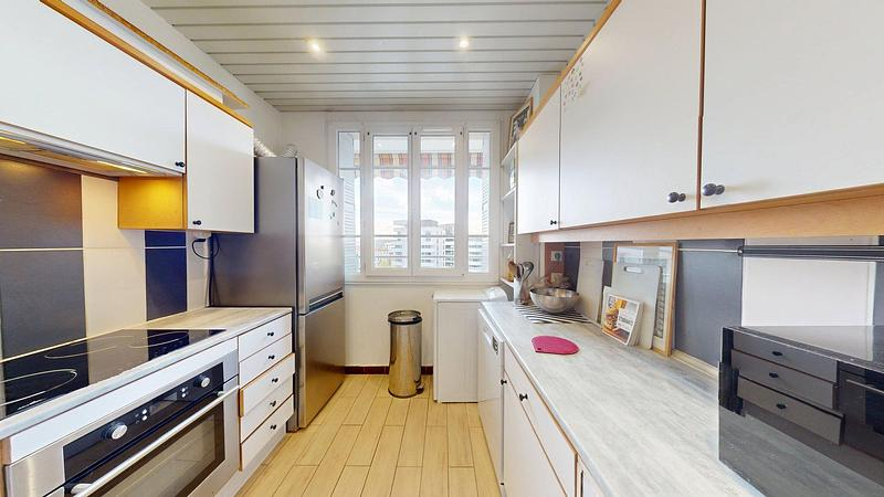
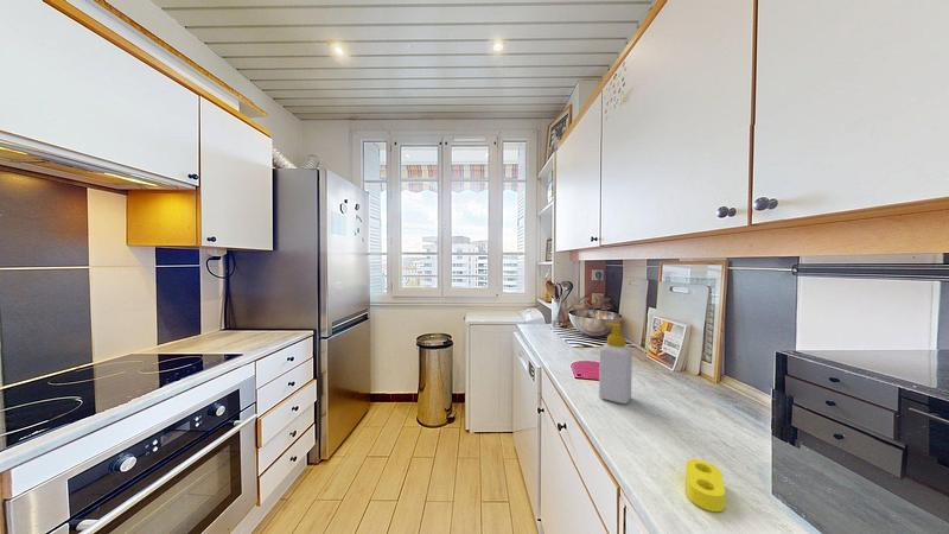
+ soap bottle (616, 361)
+ sponge (703, 483)
